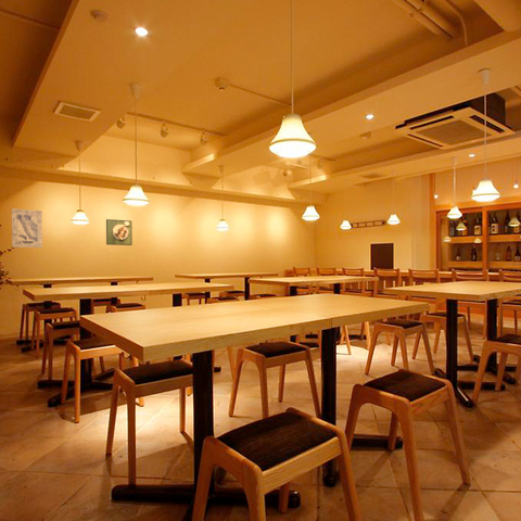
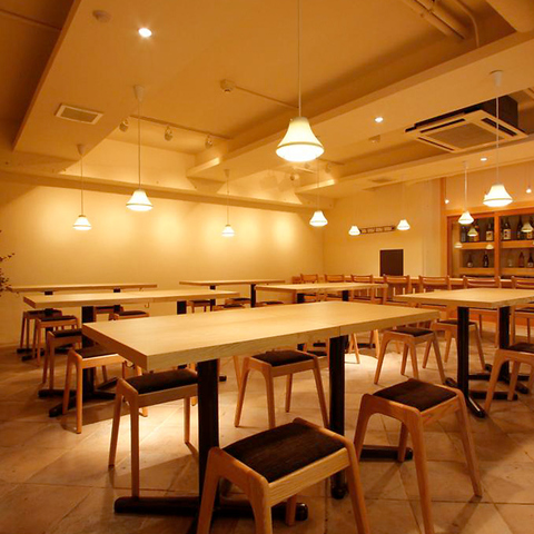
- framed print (118, 232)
- wall art (27, 228)
